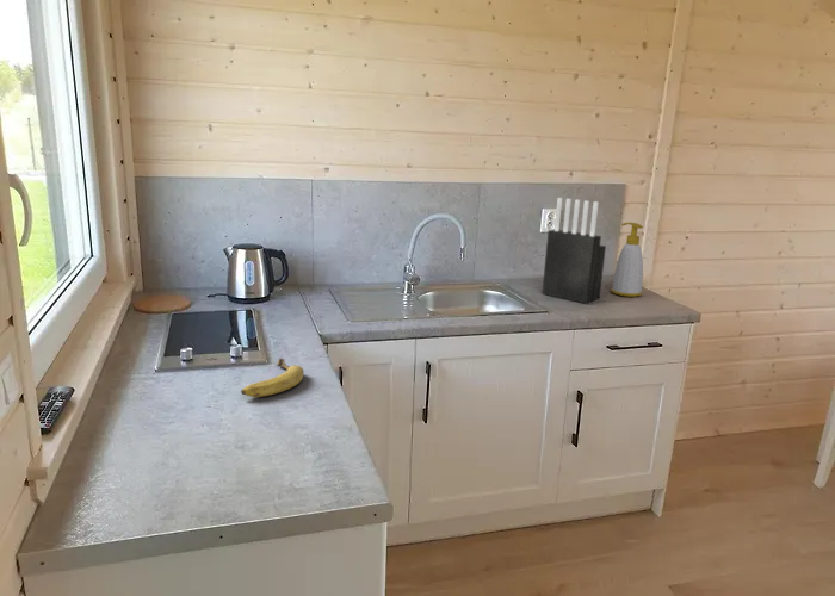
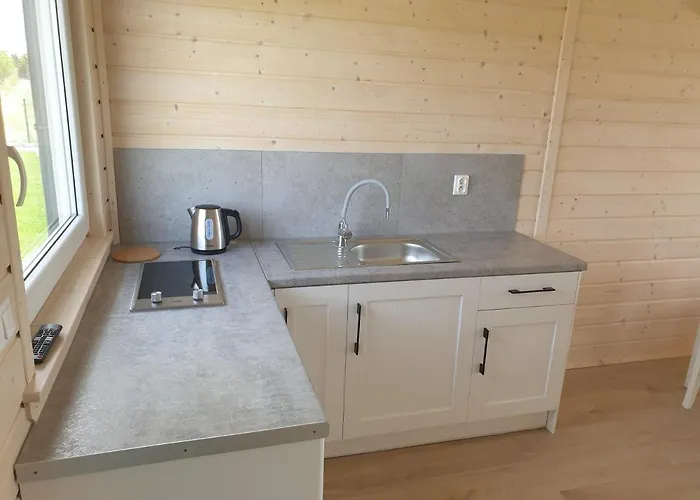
- knife block (576, 248)
- fruit (270, 379)
- soap bottle (630, 259)
